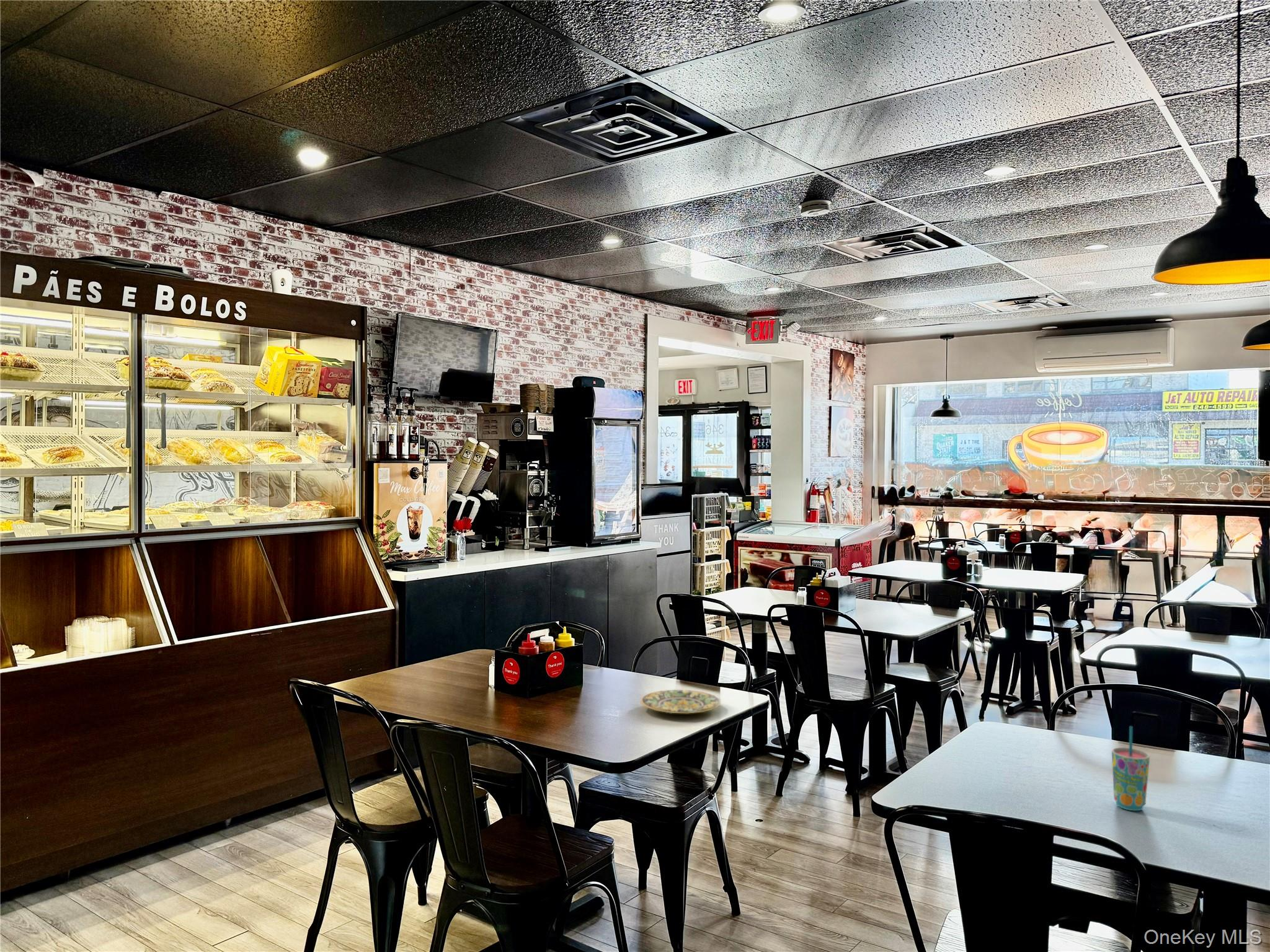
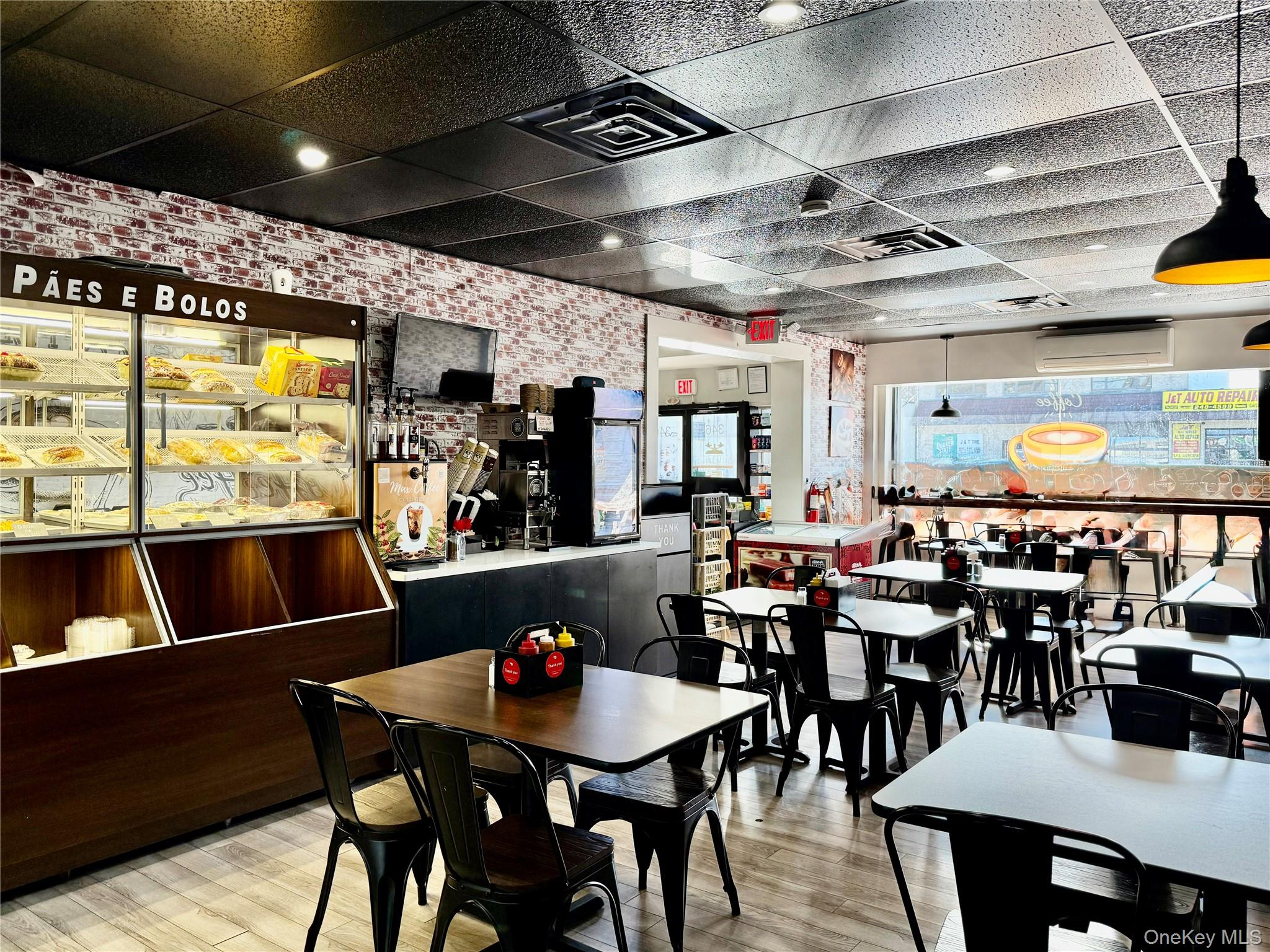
- cup (1130, 767)
- plate (680, 704)
